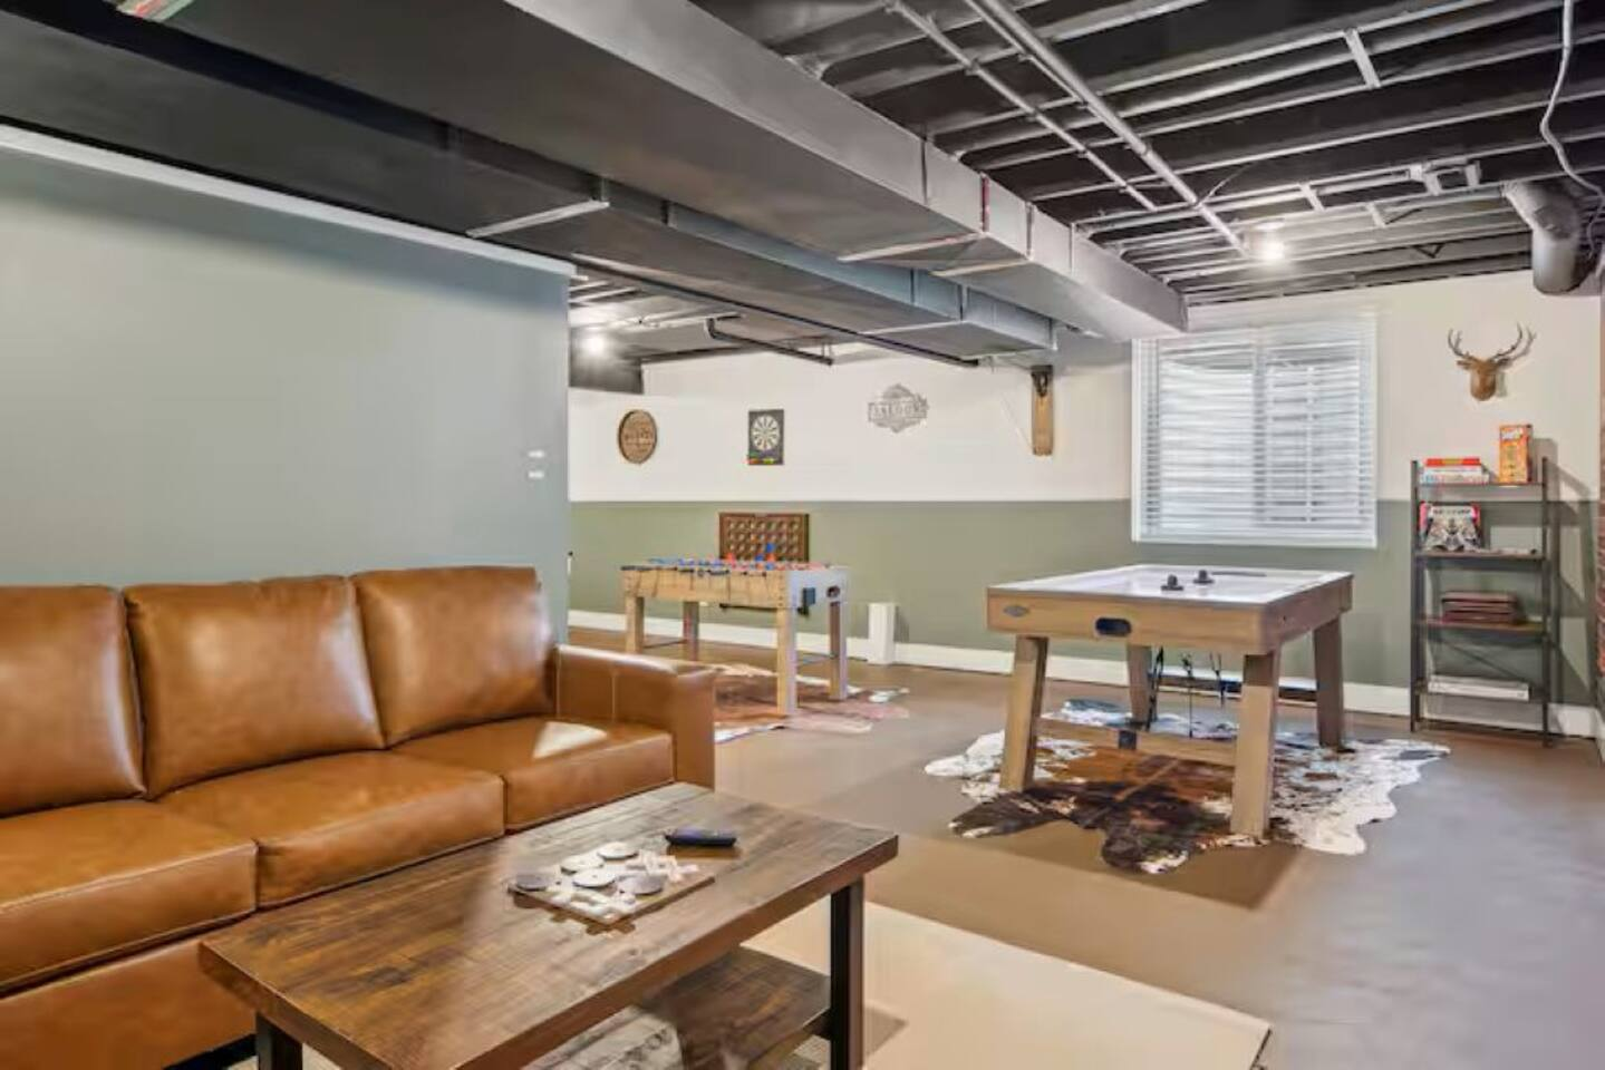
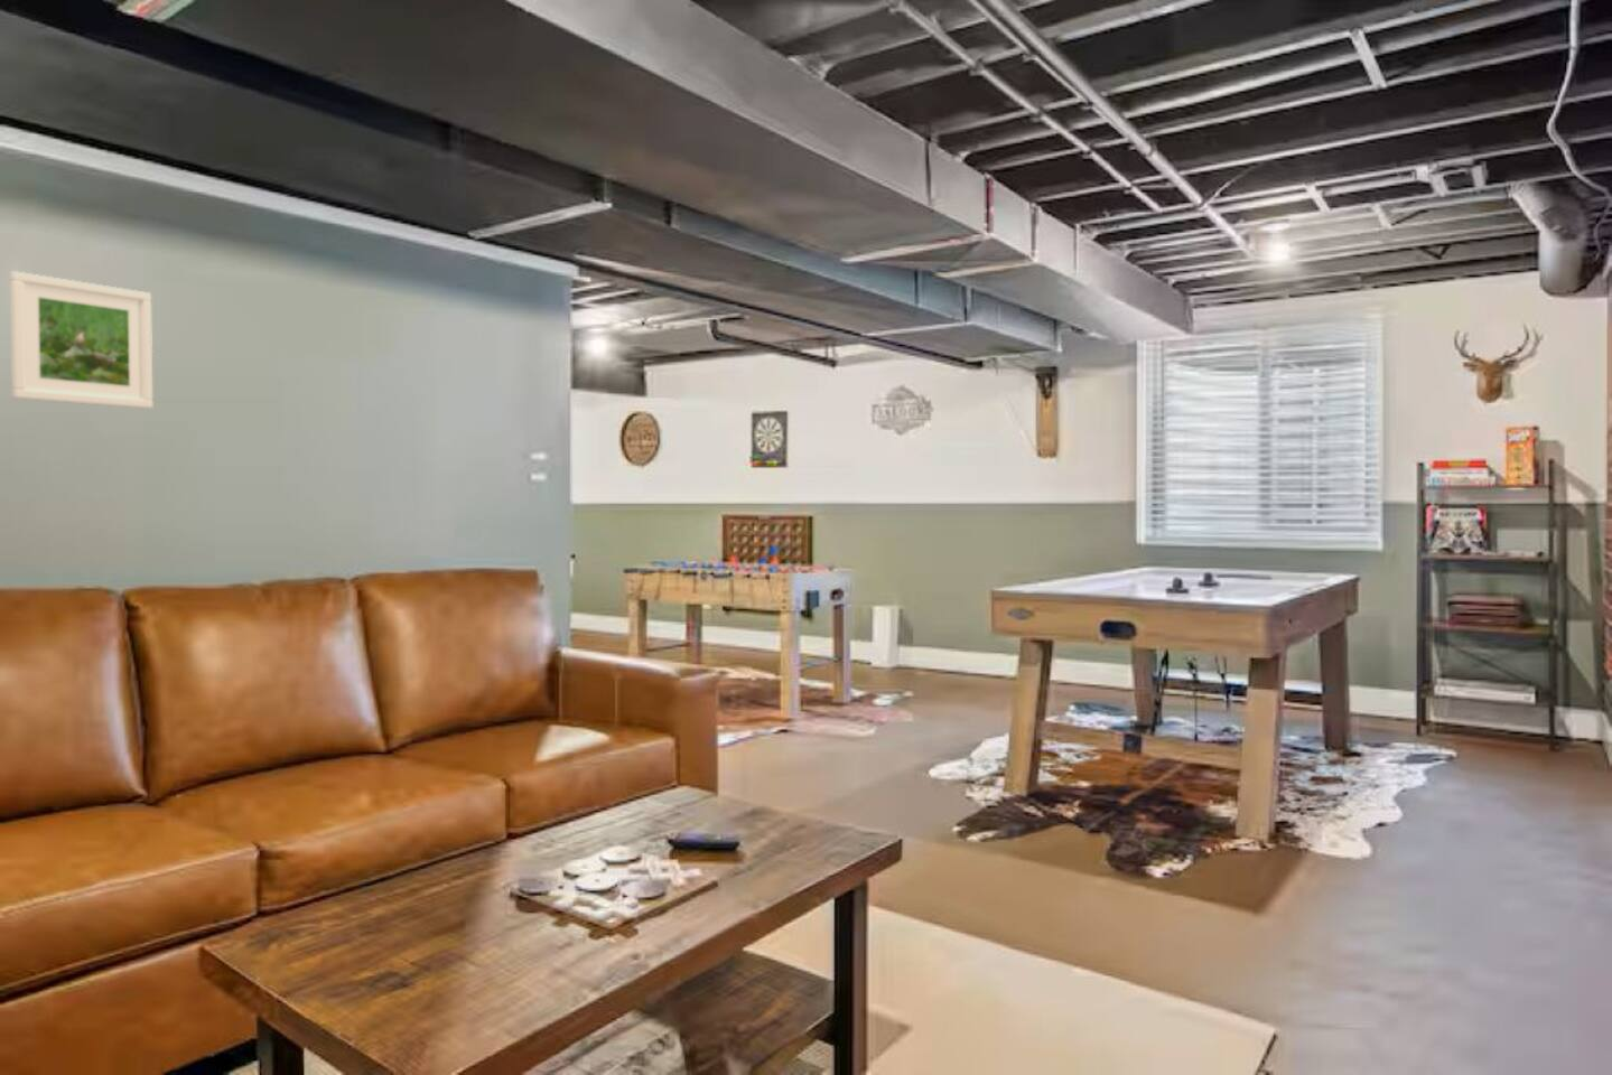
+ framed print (84, 343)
